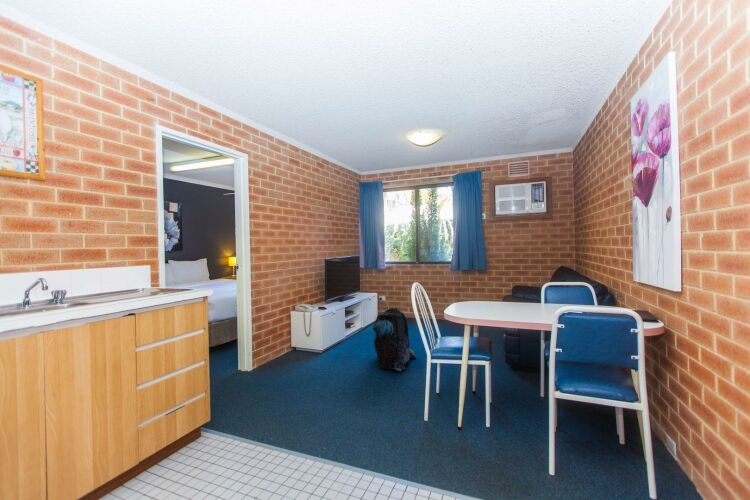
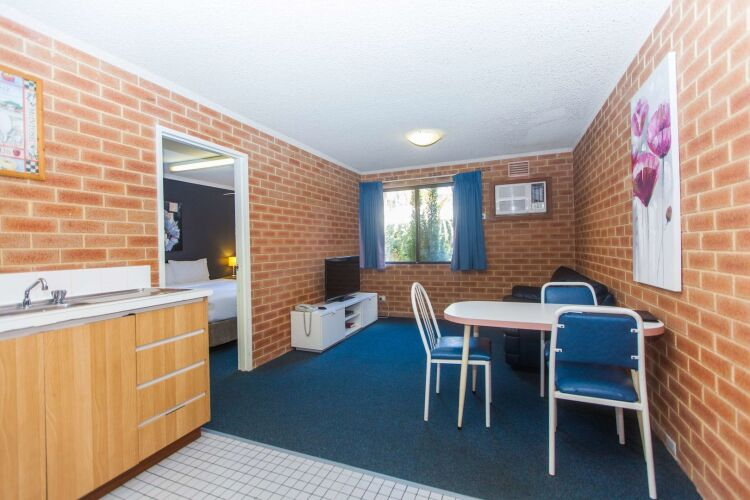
- backpack (391, 335)
